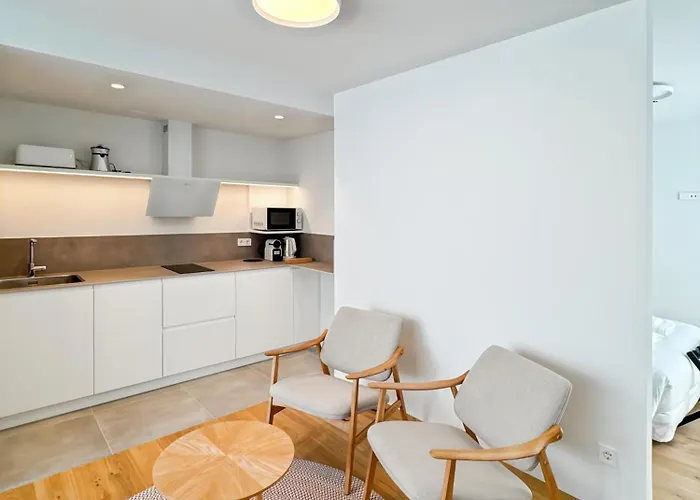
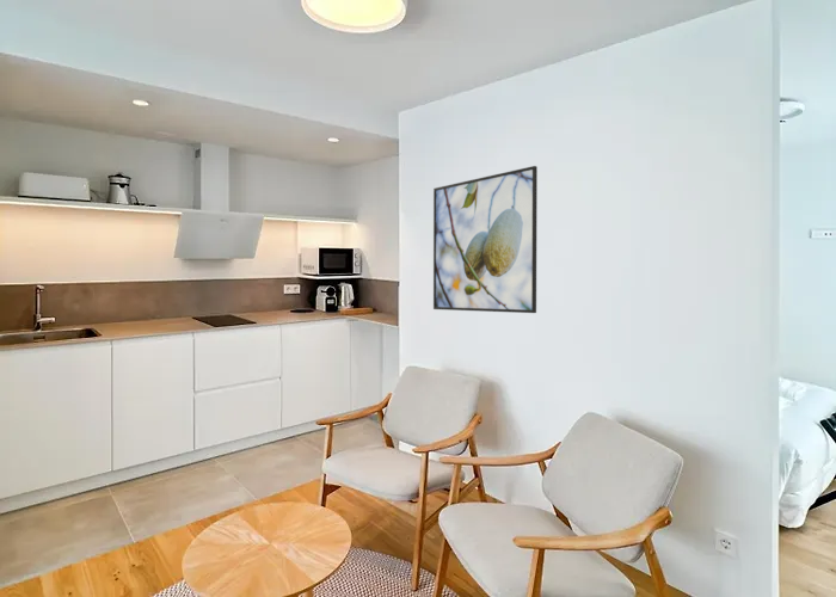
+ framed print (480, 245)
